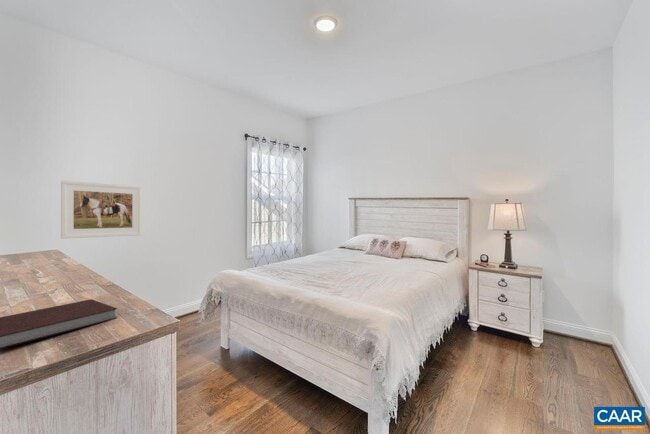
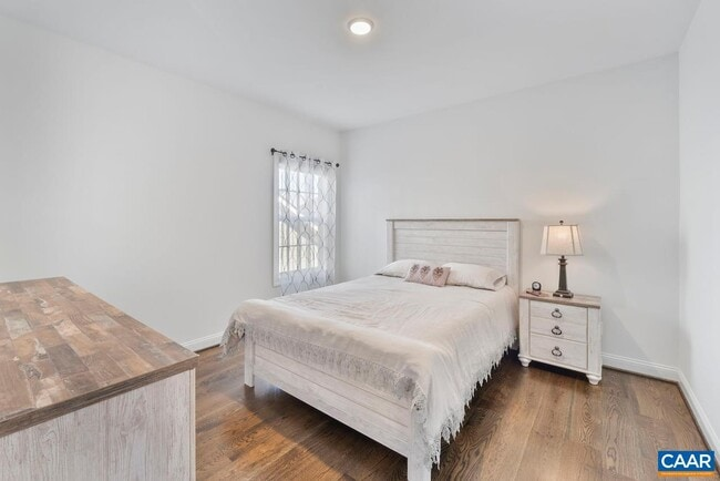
- notebook (52, 319)
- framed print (104, 210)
